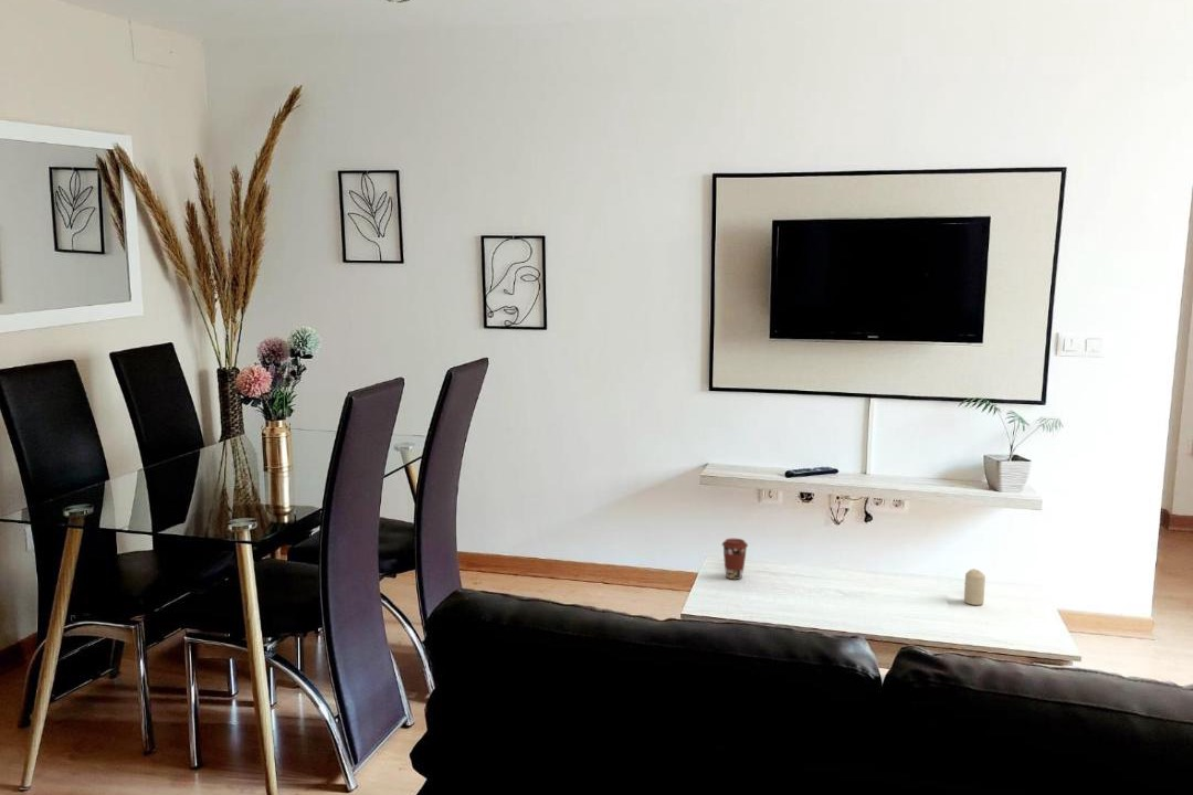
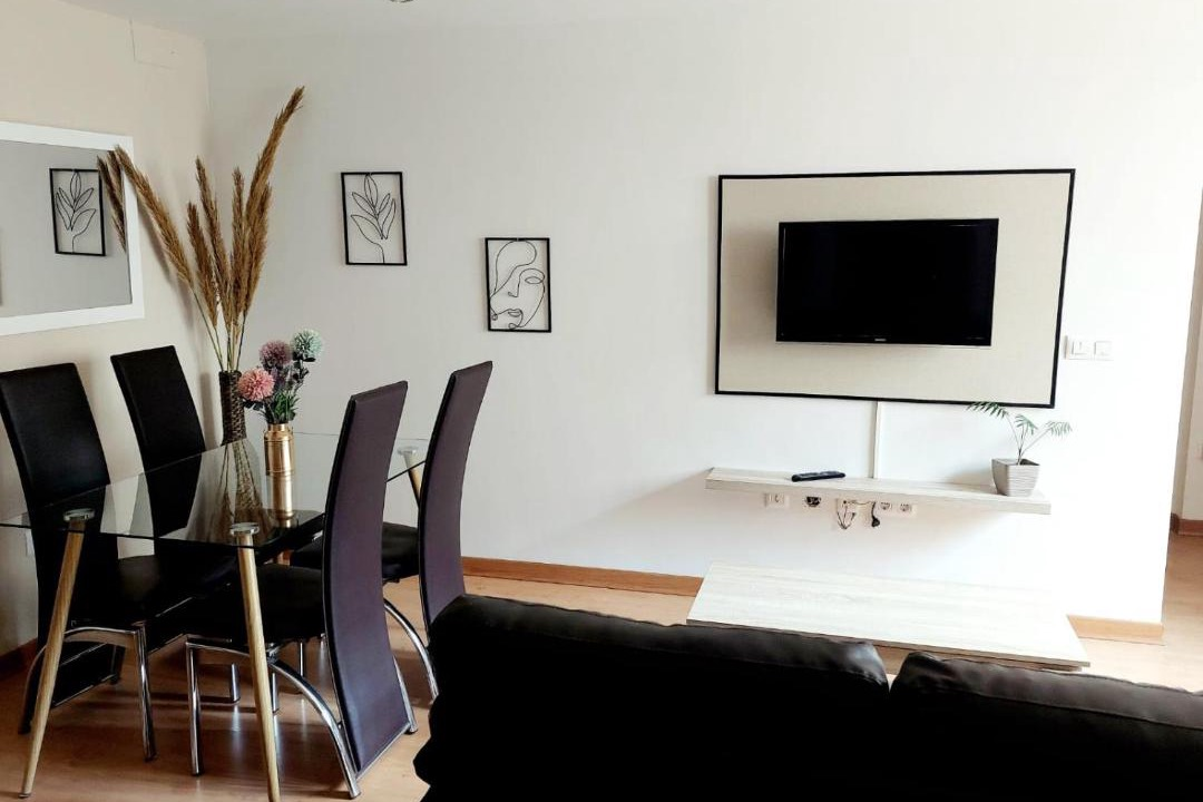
- candle (974, 585)
- coffee cup (733, 559)
